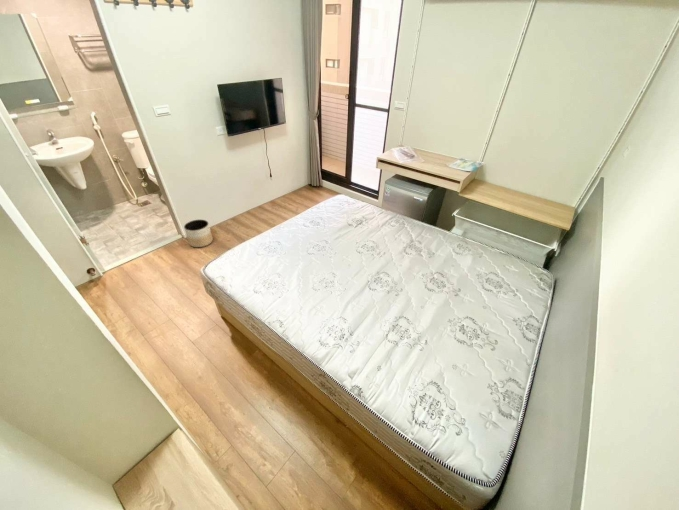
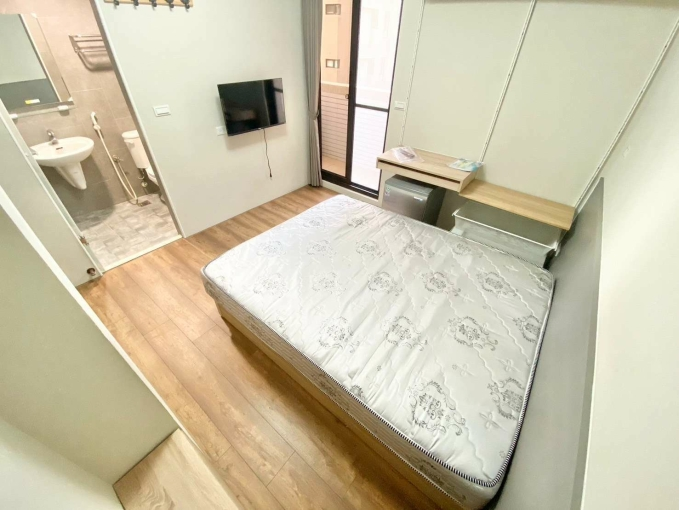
- planter (198, 233)
